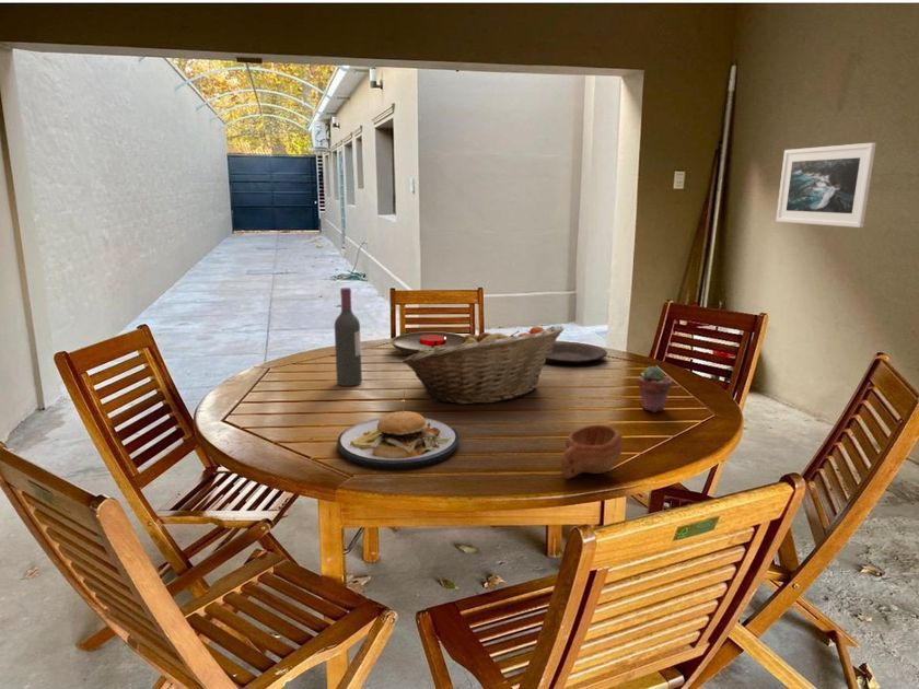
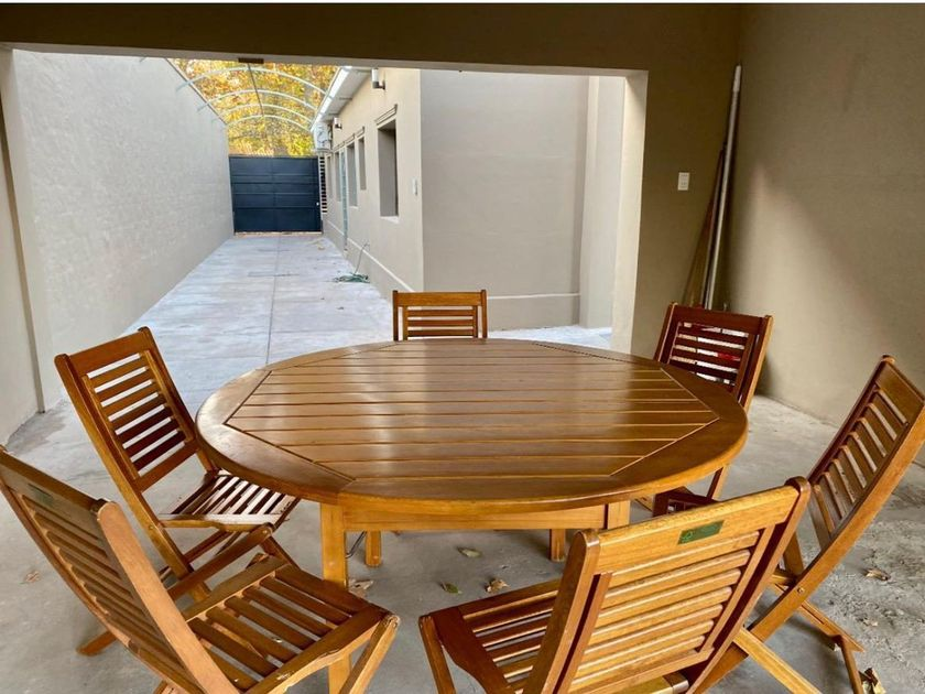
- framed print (821, 186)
- plate (568, 353)
- fruit basket (485, 357)
- potted succulent (654, 387)
- cup (588, 452)
- plate (397, 416)
- wine bottle (347, 336)
- plate (430, 344)
